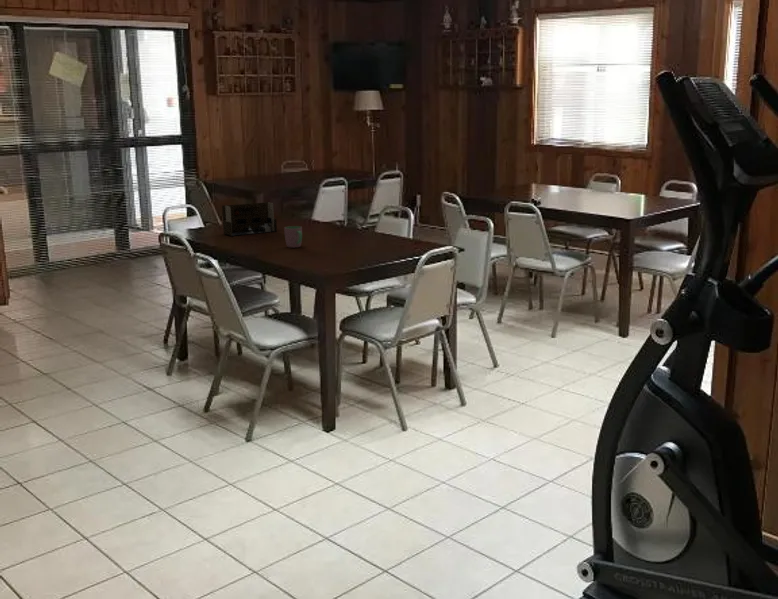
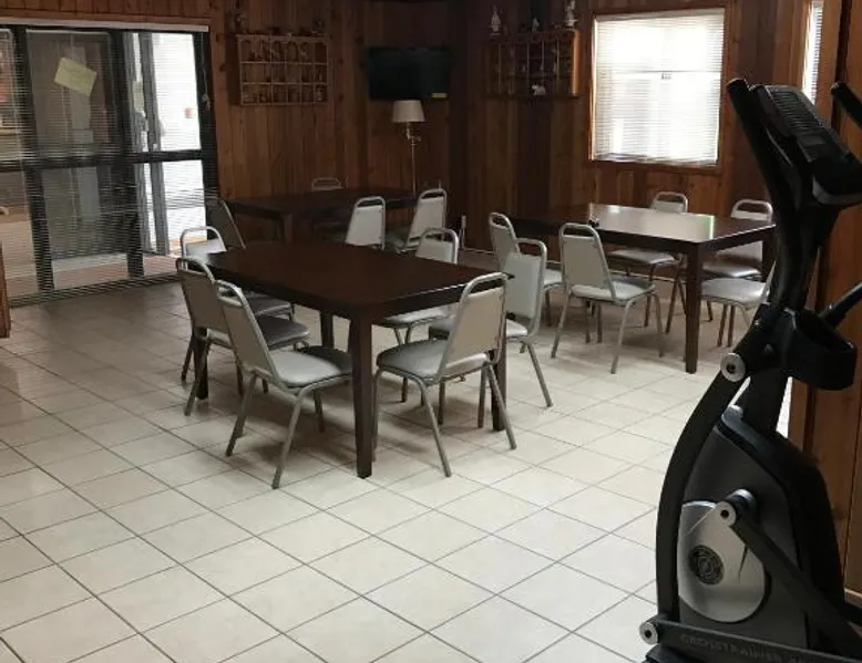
- cup (295, 237)
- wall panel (249, 218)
